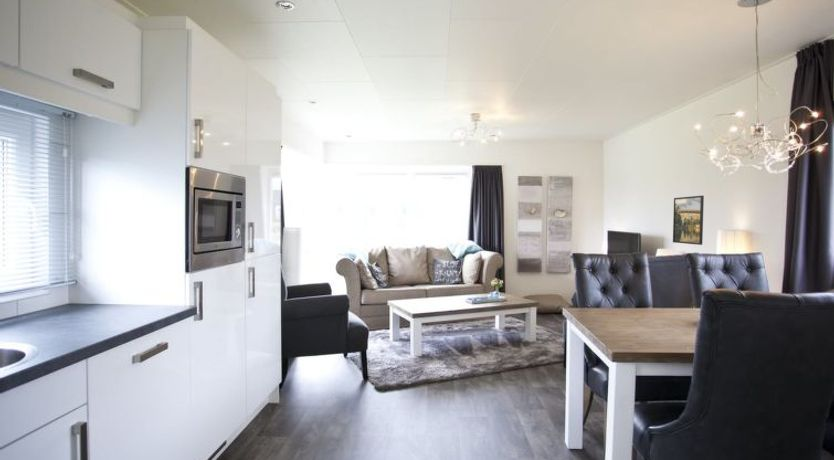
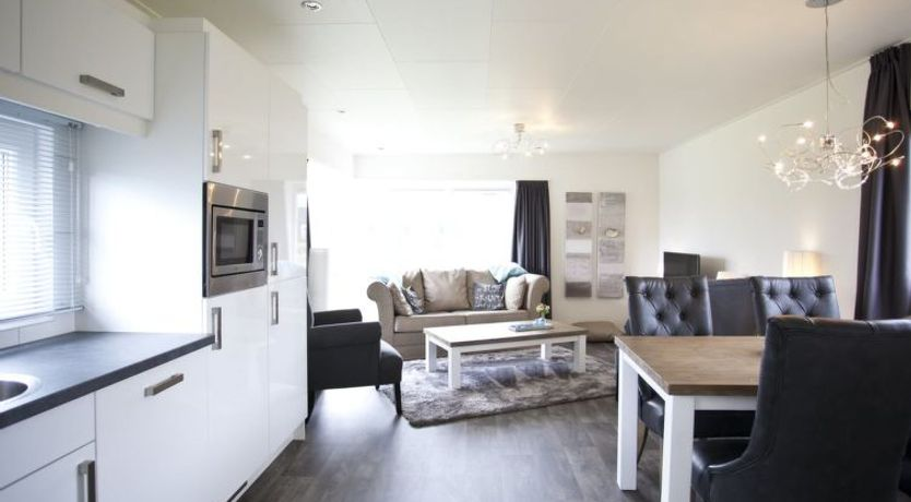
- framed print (687, 220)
